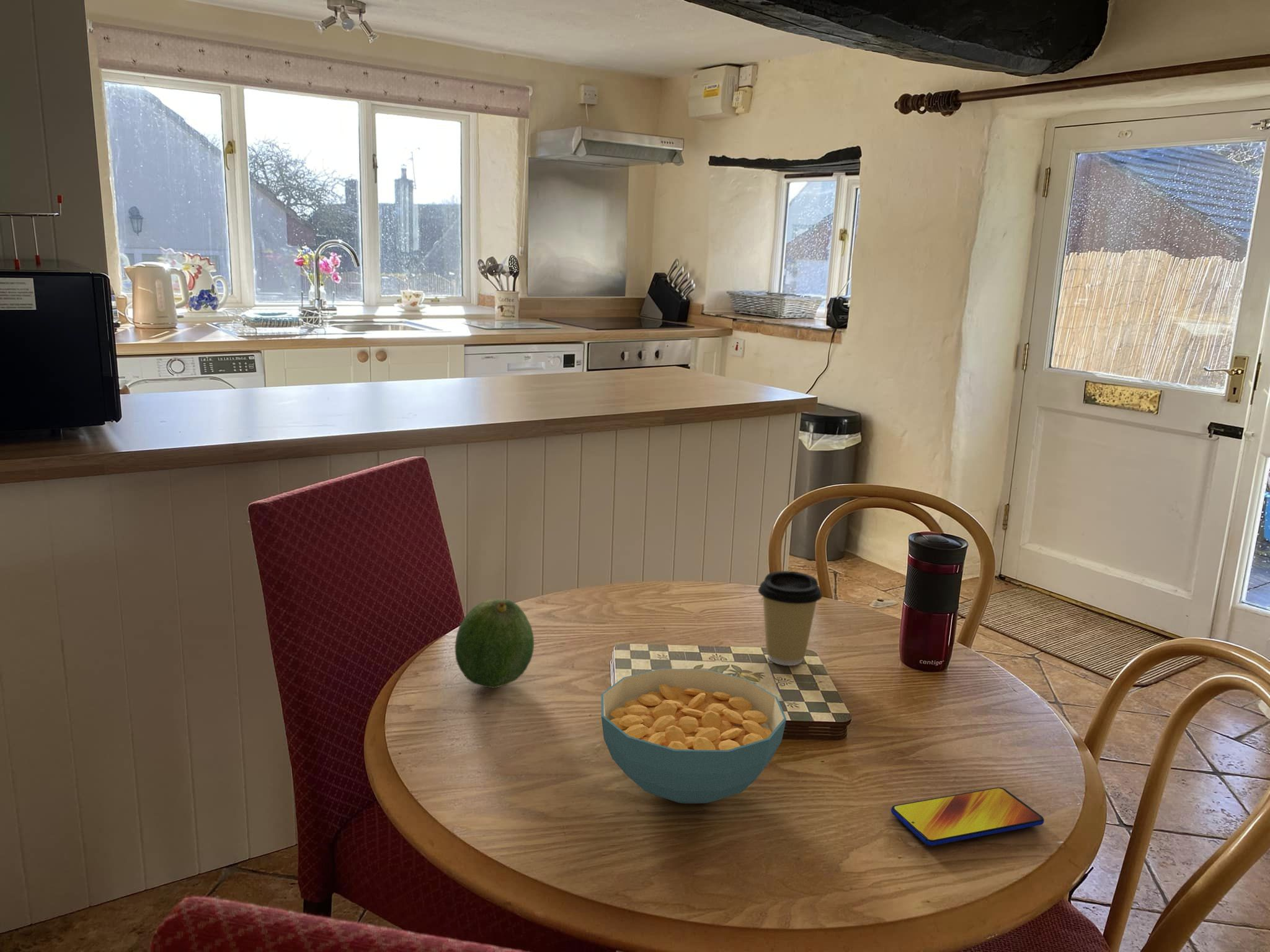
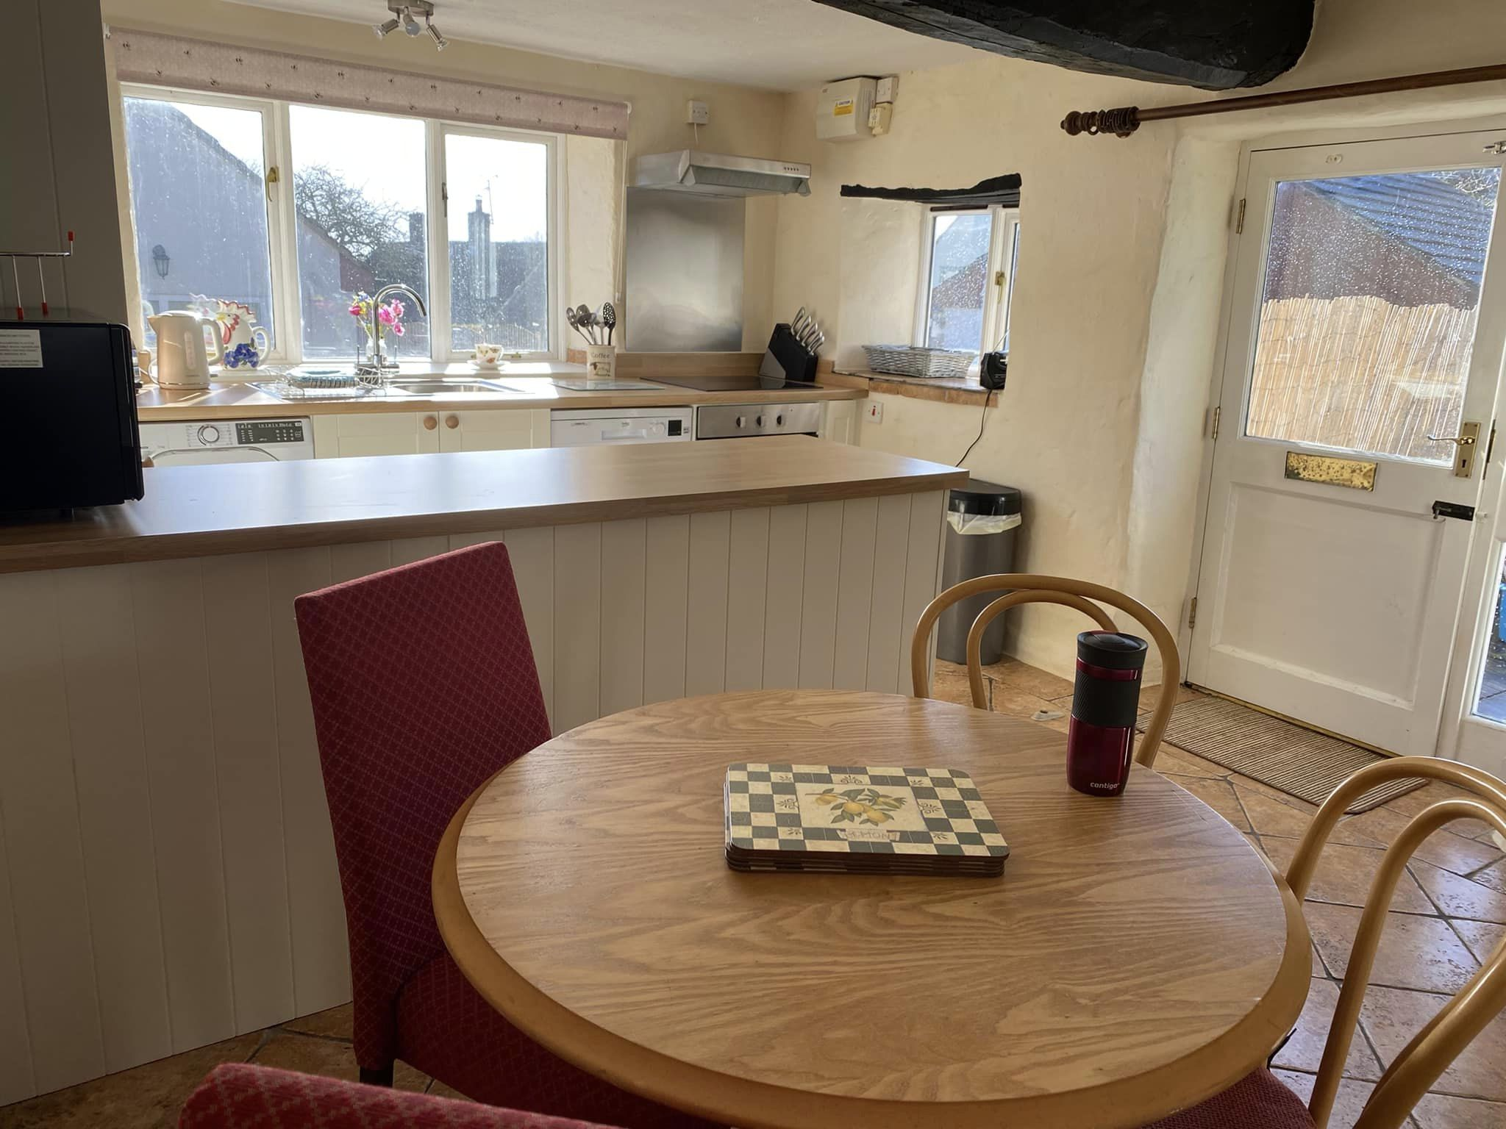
- smartphone (967, 815)
- coffee cup (788, 619)
- cereal bowl (690, 747)
- fruit (494, 640)
